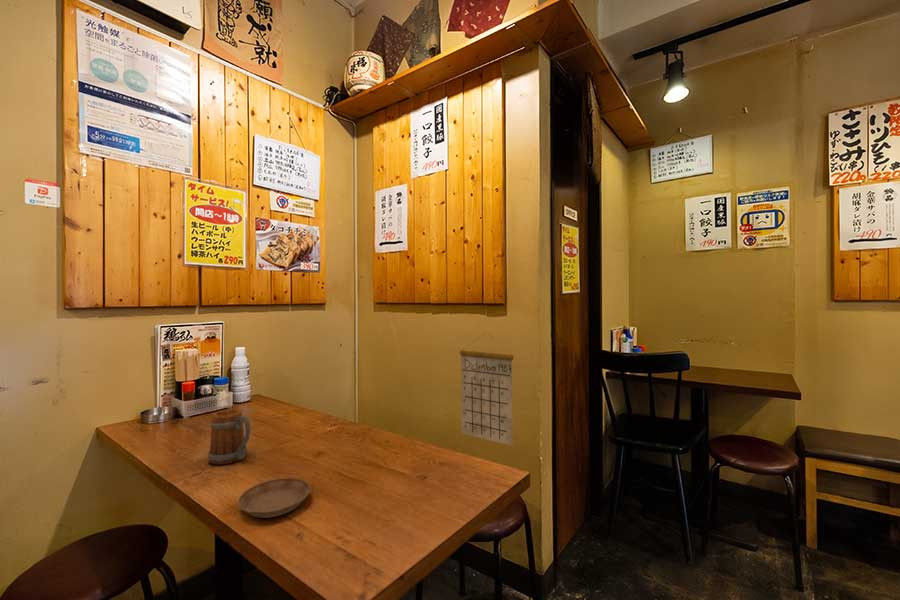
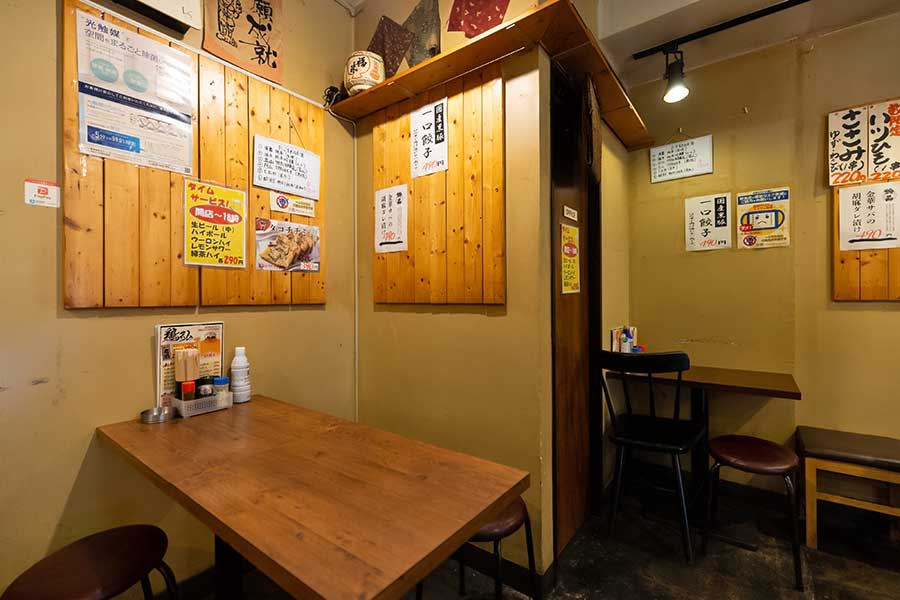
- calendar (485, 385)
- beer mug (232, 436)
- saucer (275, 498)
